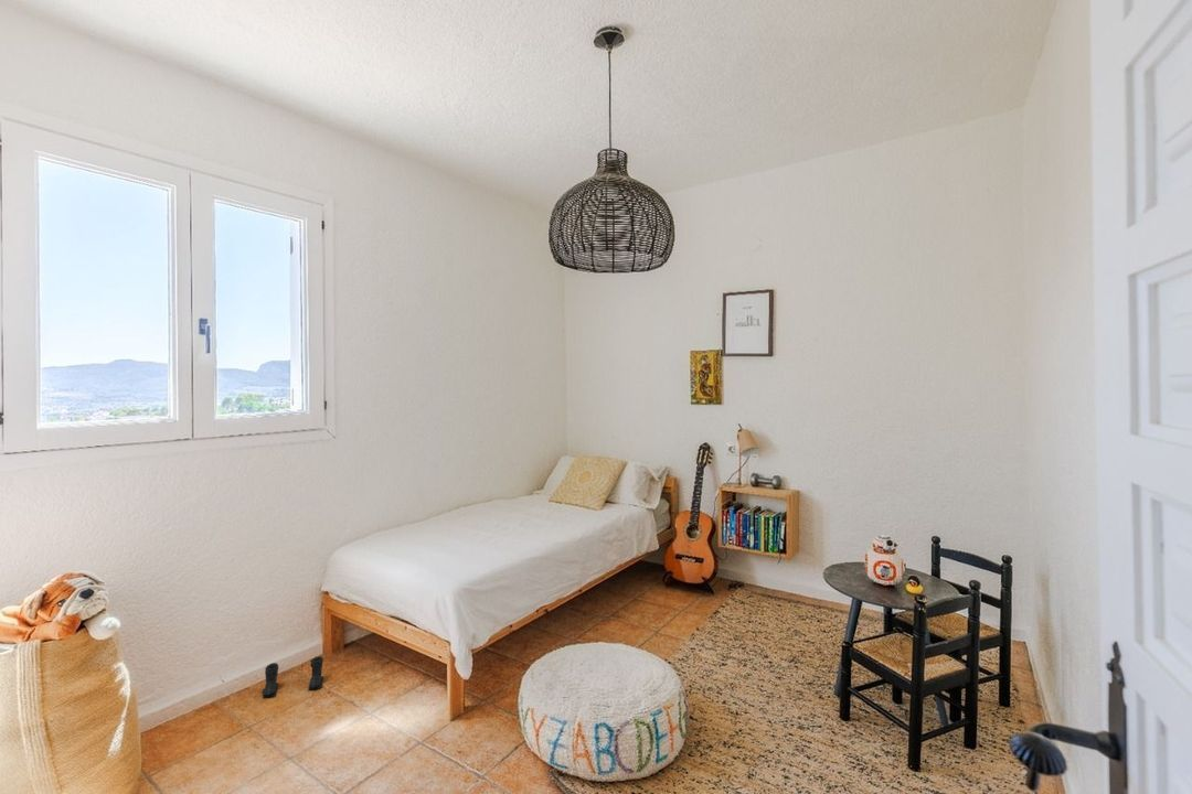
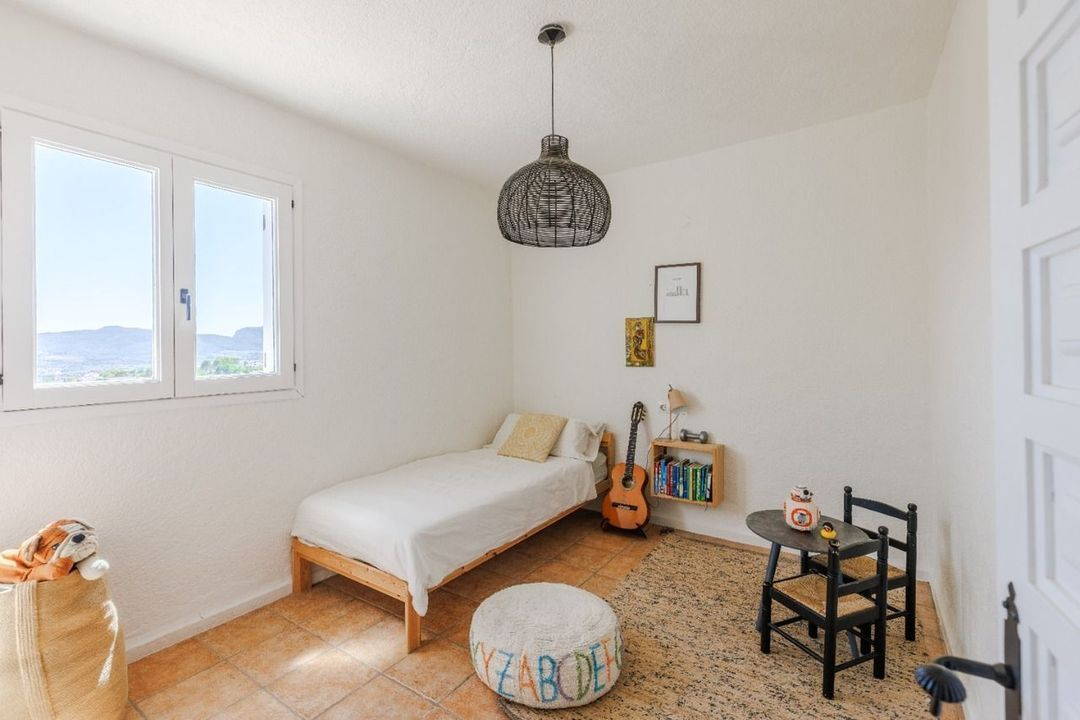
- boots (277, 674)
